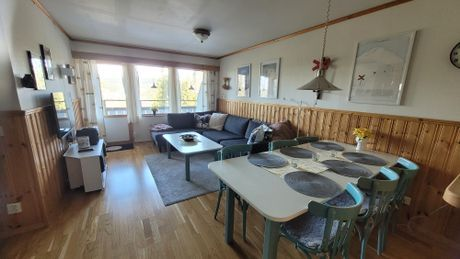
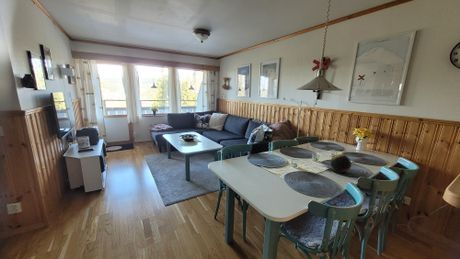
+ decorative orb (340, 163)
